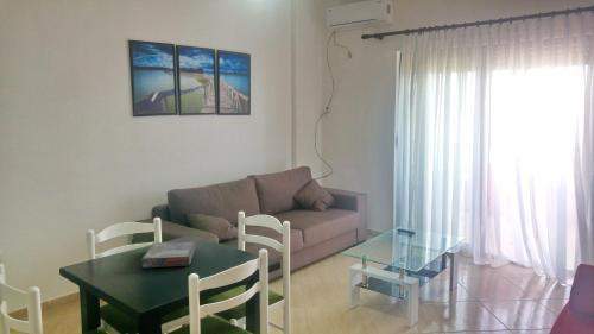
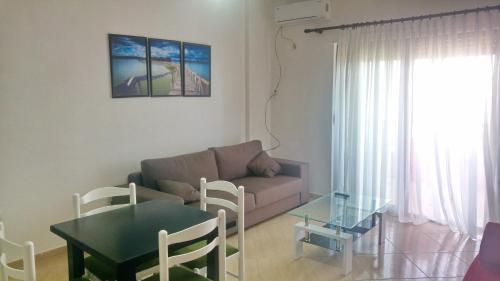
- board game (170, 253)
